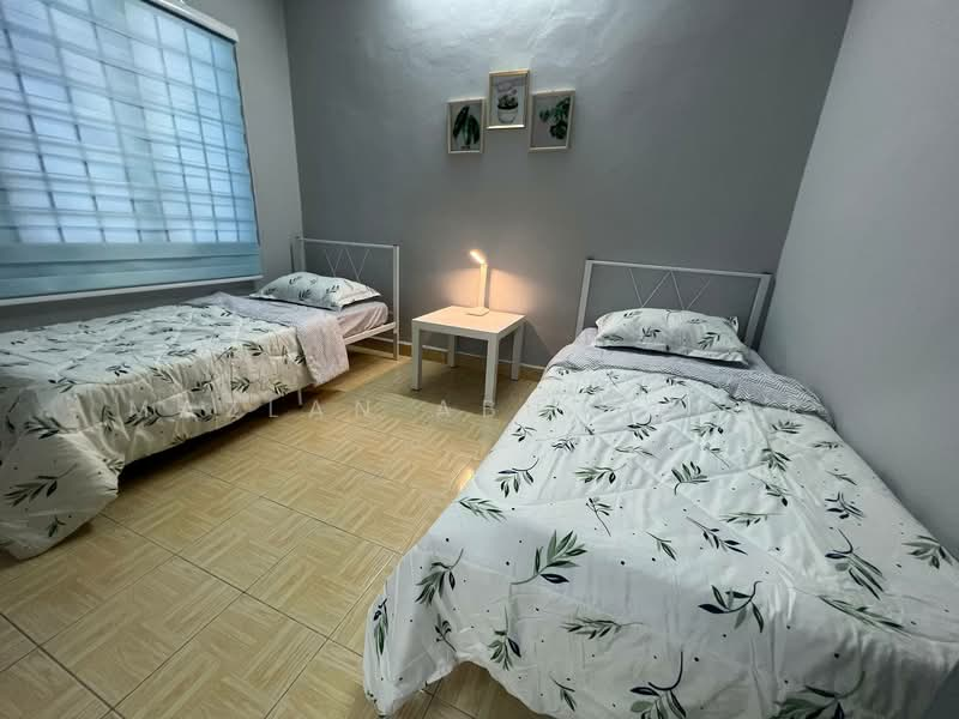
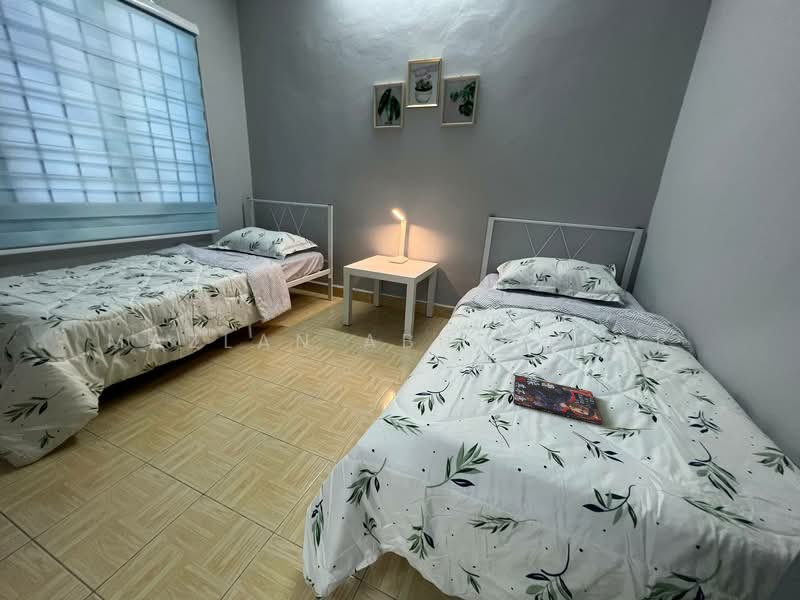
+ book (553, 397)
